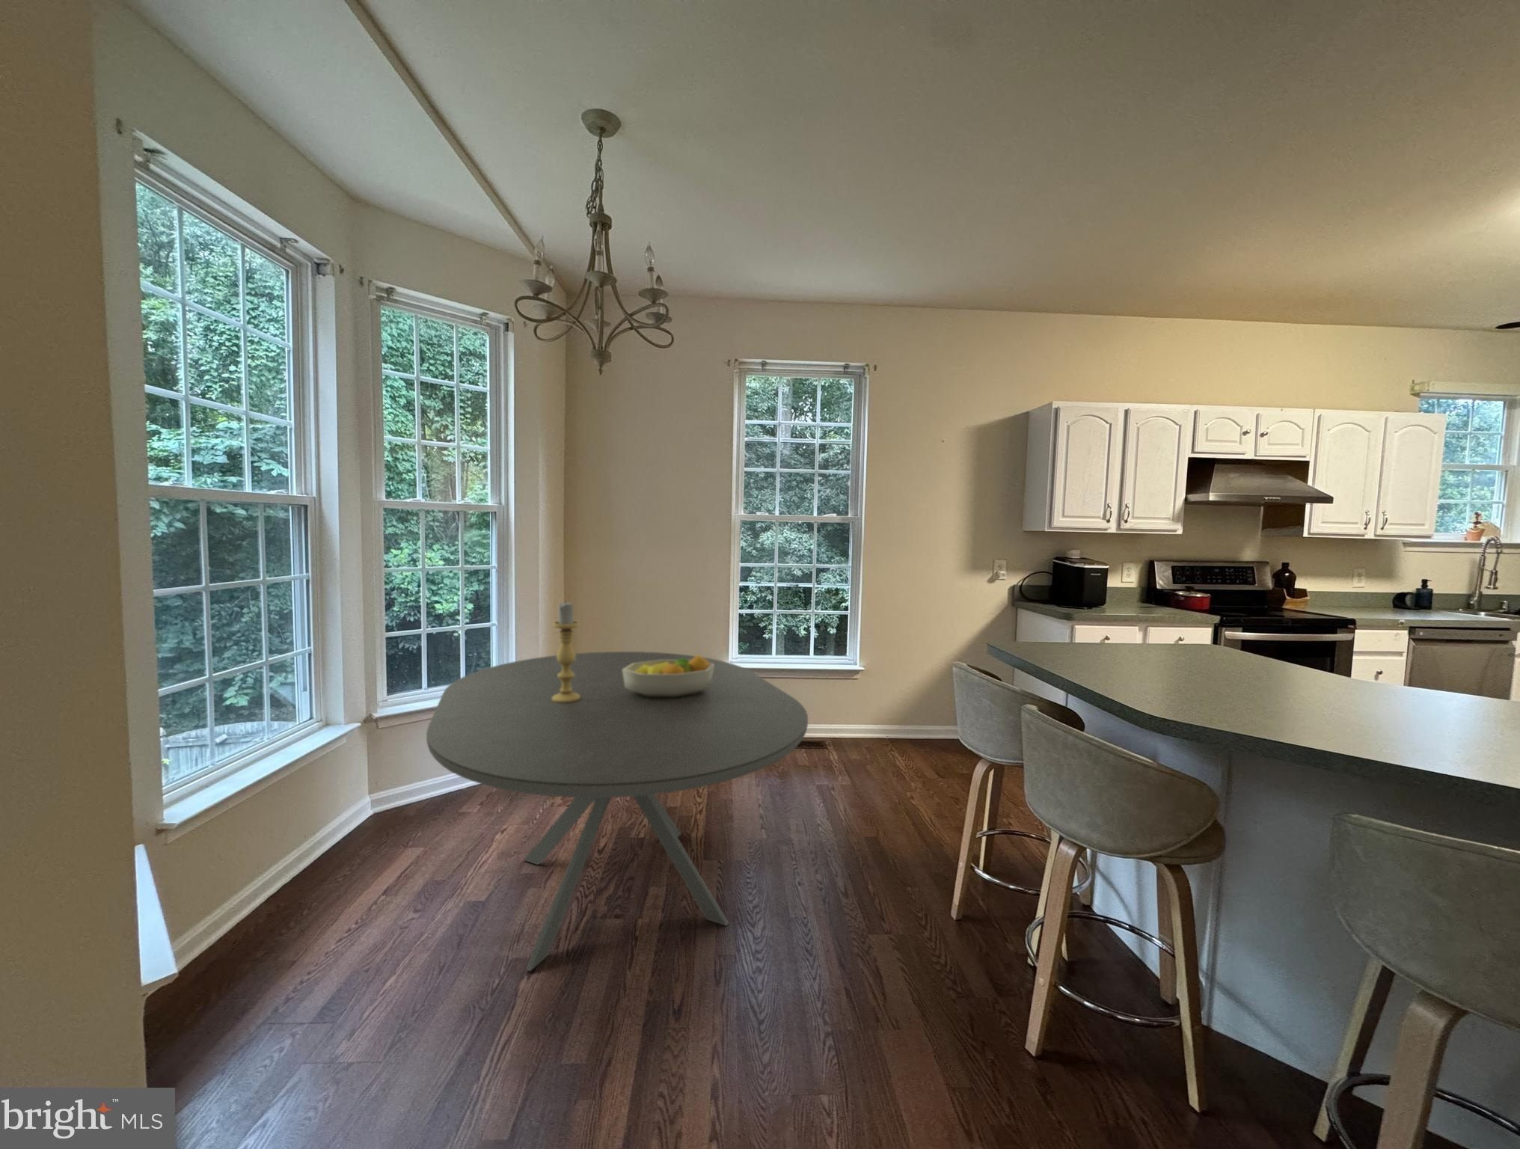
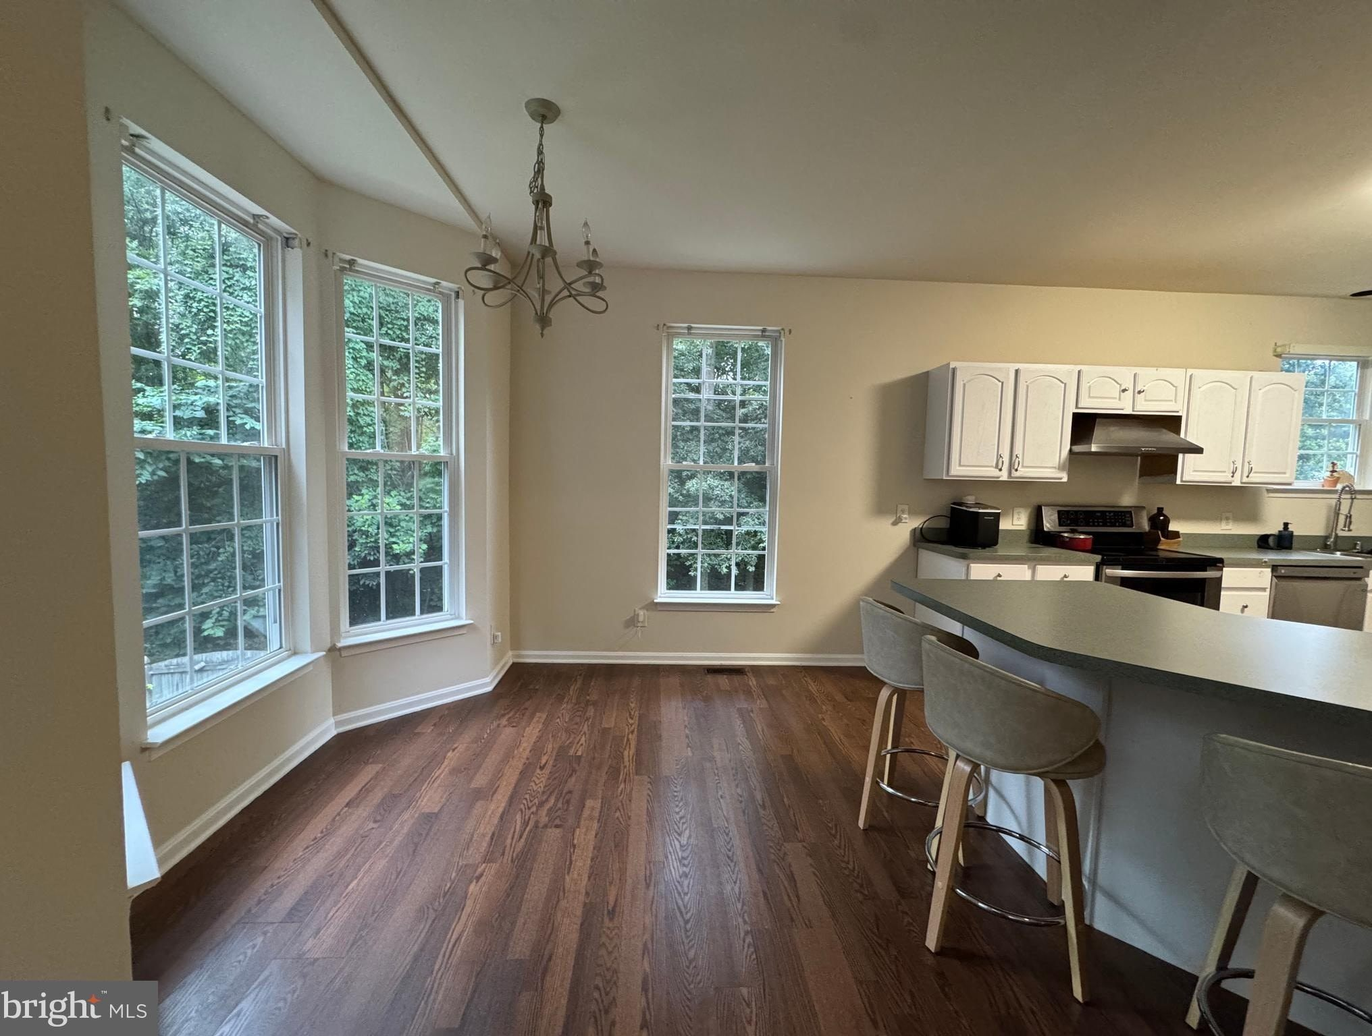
- candle holder (566, 649)
- fruit bowl (668, 672)
- dining table (619, 792)
